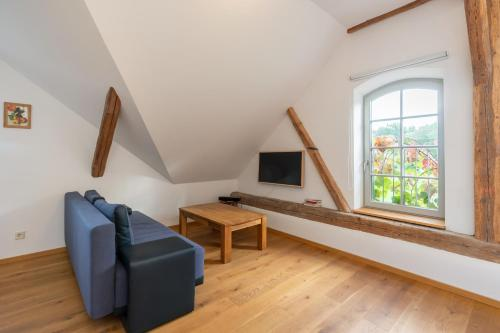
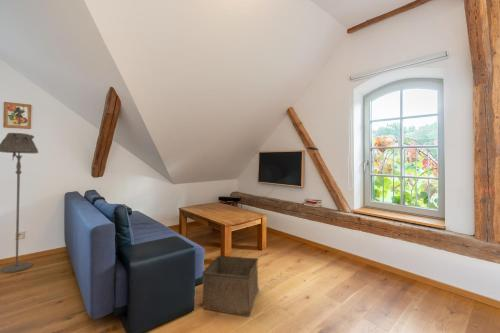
+ storage bin (232, 282)
+ floor lamp (17, 200)
